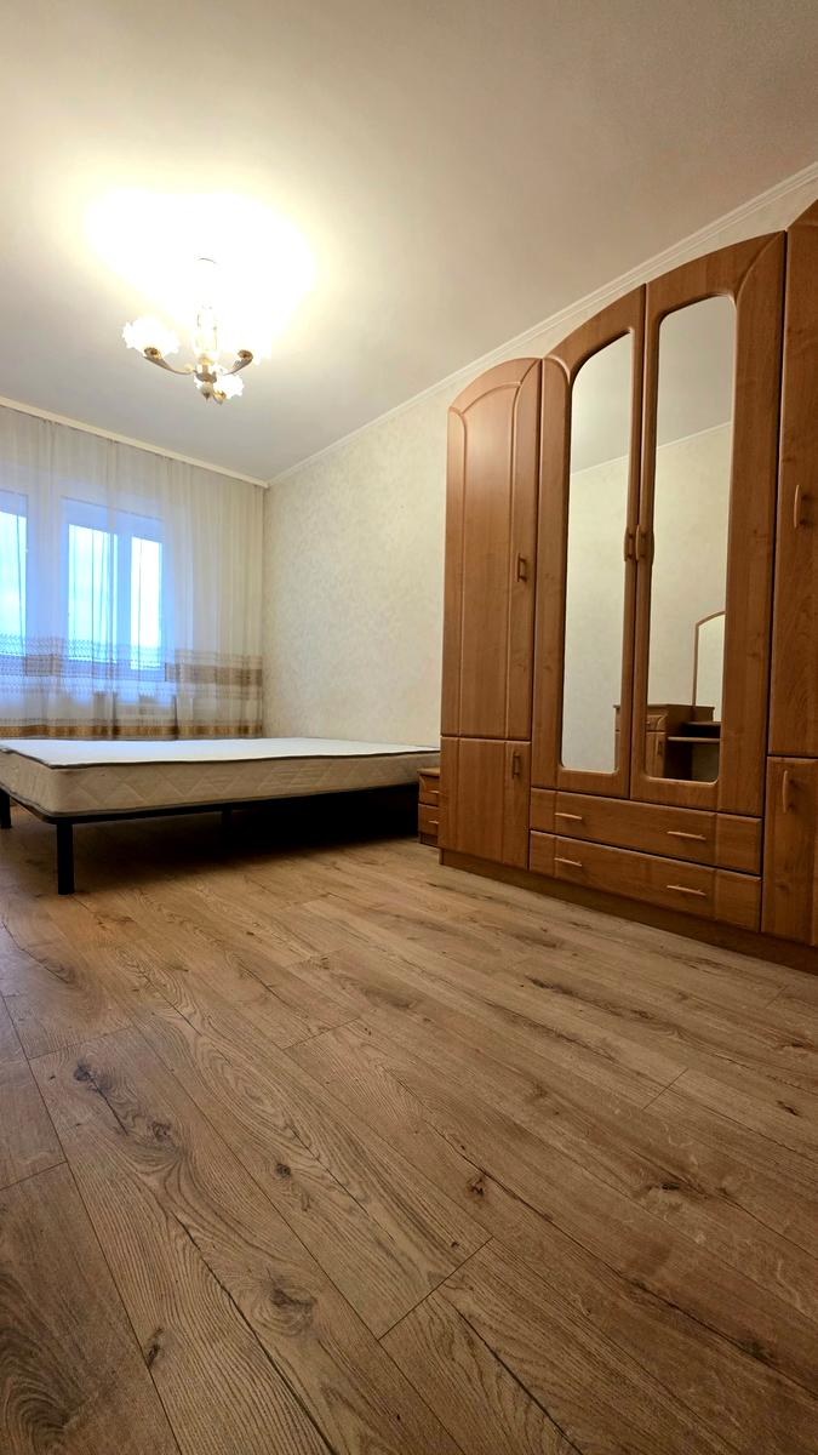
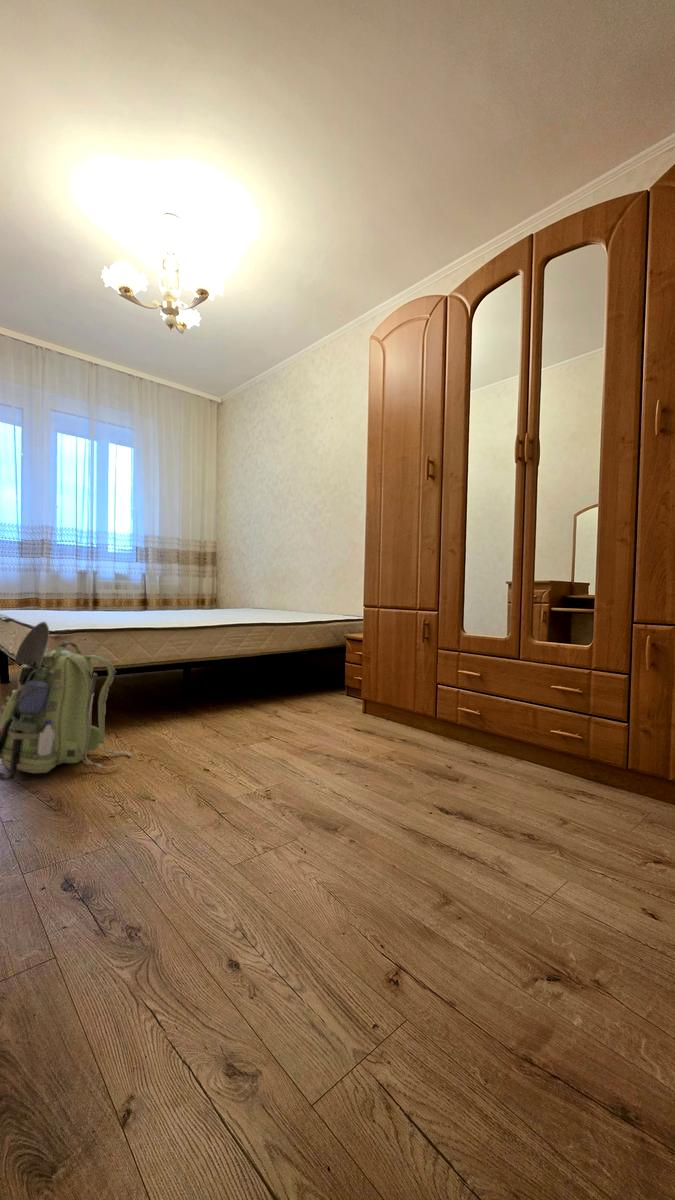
+ backpack (61, 692)
